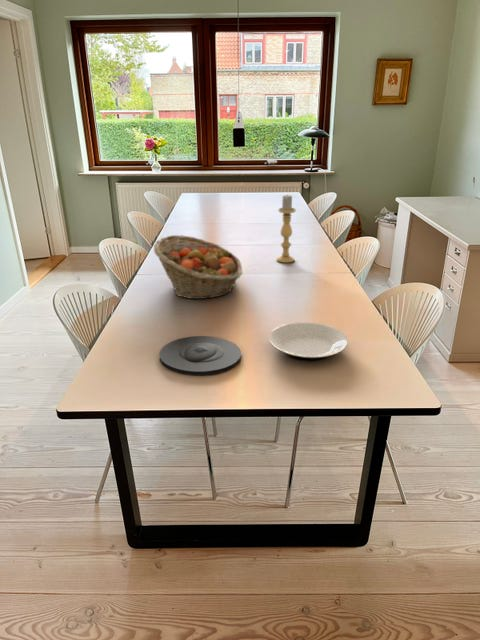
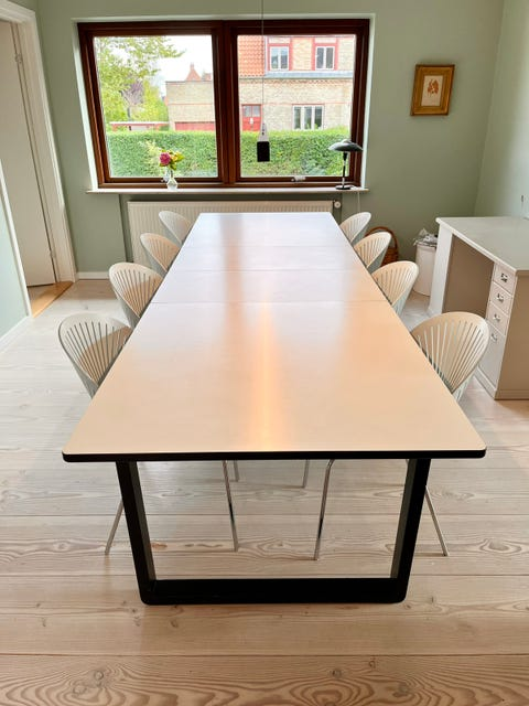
- candle holder (286, 228)
- plate (200, 351)
- plate (307, 343)
- fruit basket (199, 264)
